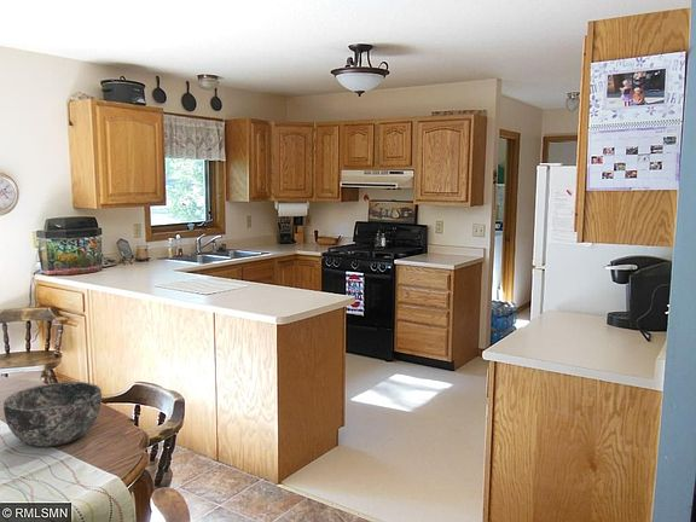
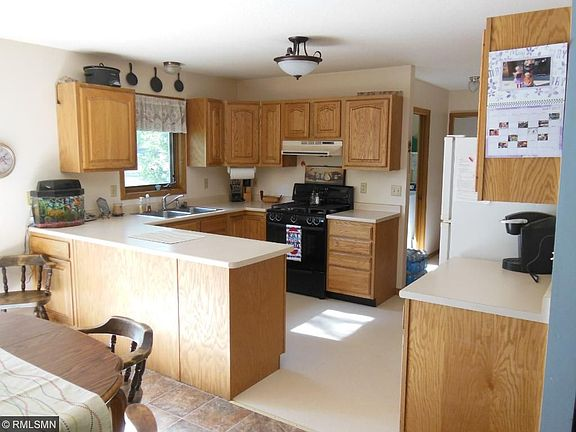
- bowl (54, 416)
